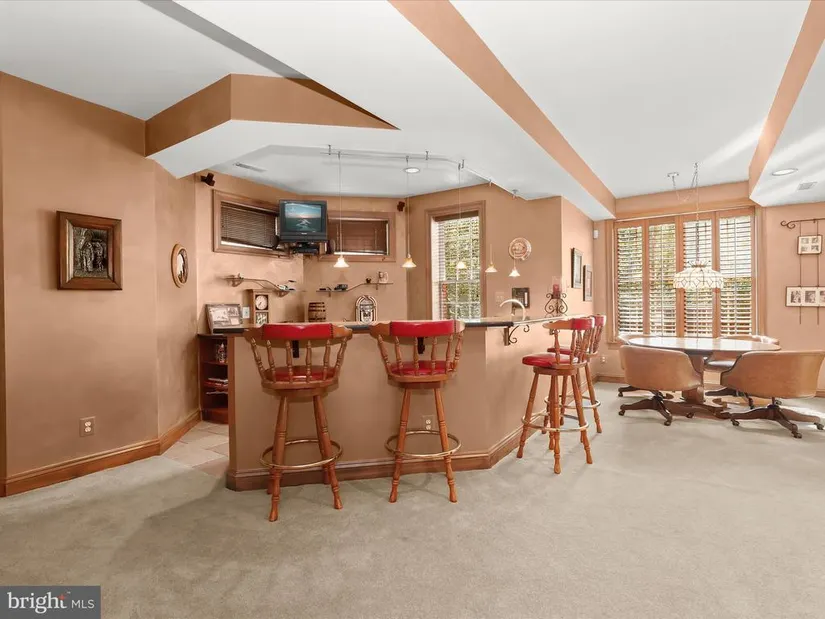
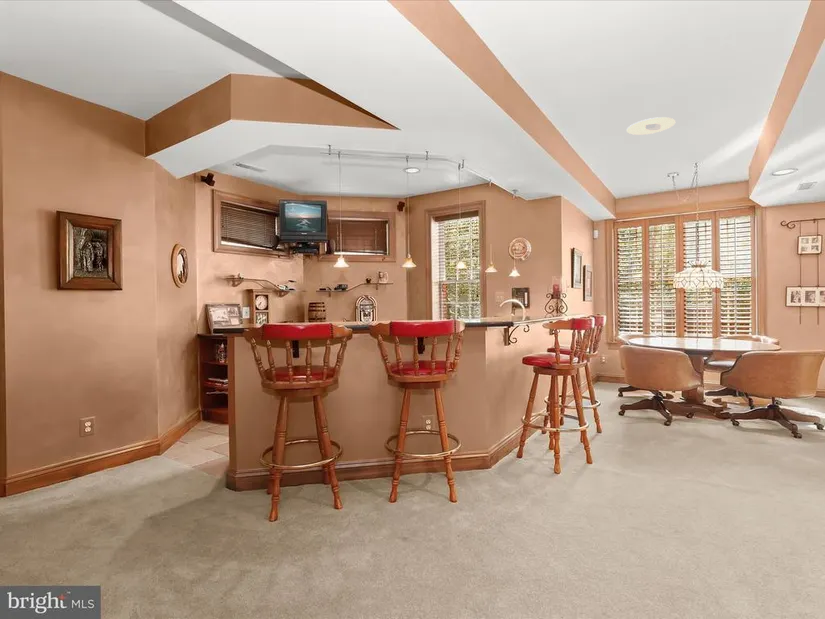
+ recessed light (650, 124)
